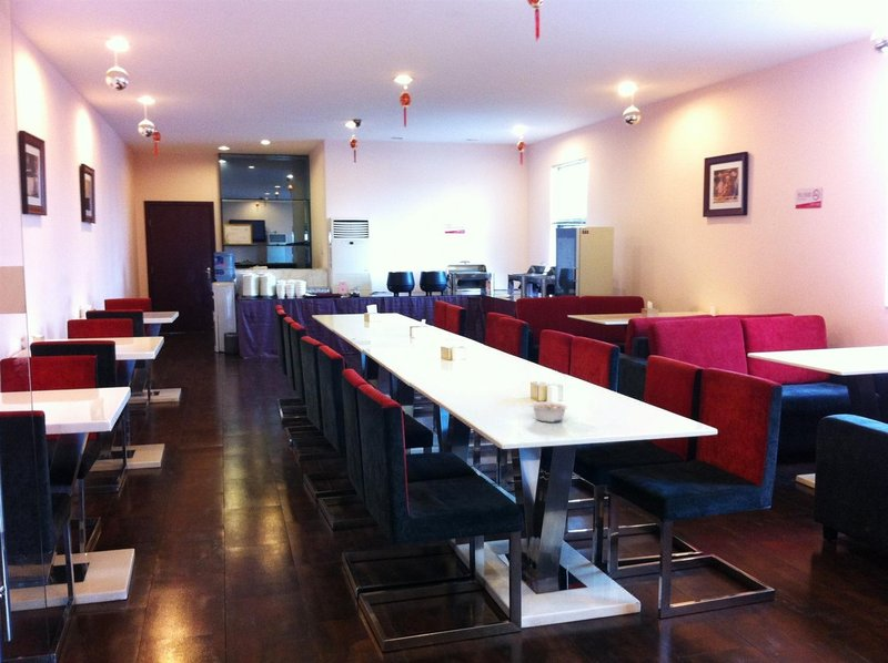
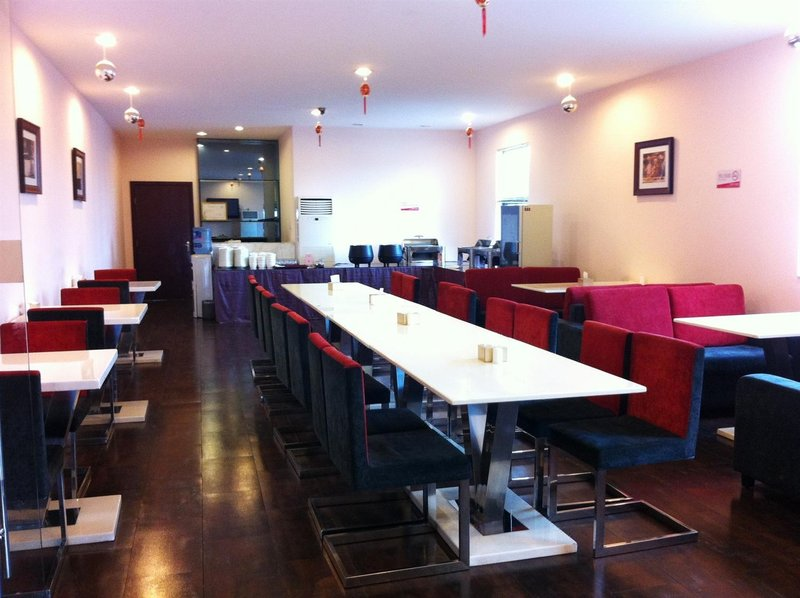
- legume (549, 411)
